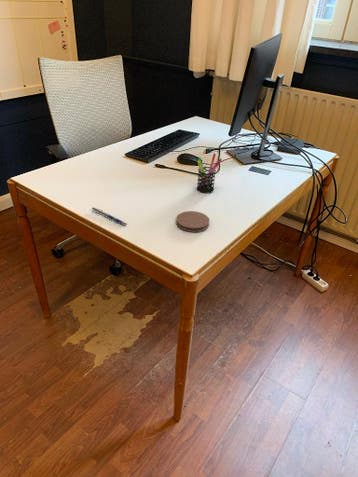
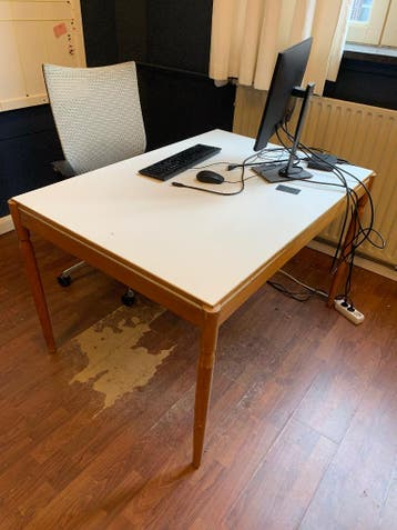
- coaster (192, 221)
- pen (108, 215)
- pen holder (206, 171)
